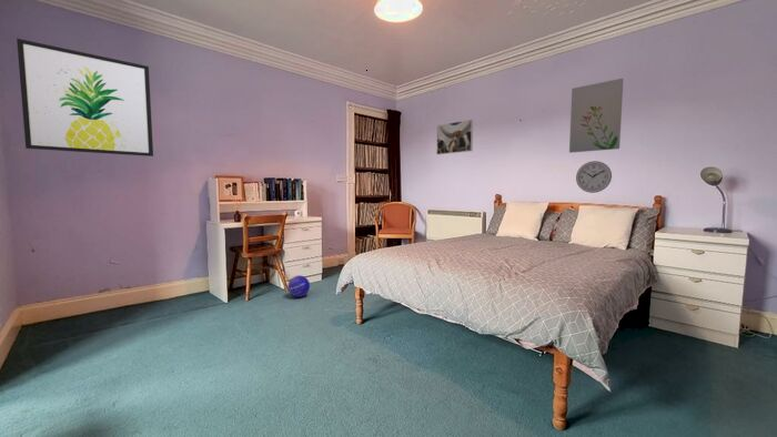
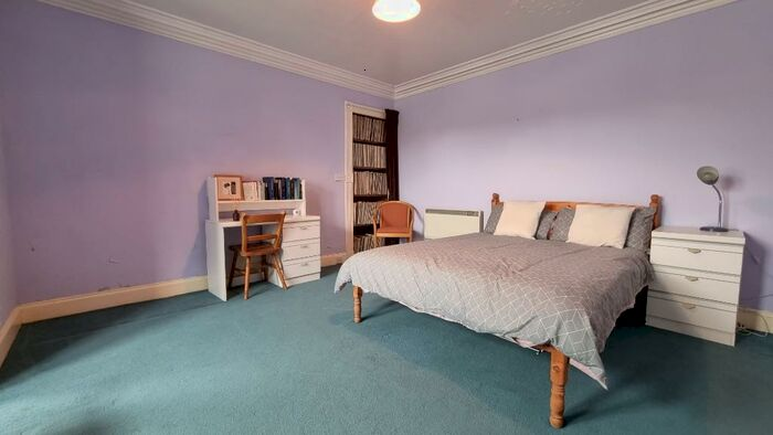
- wall clock (593, 176)
- wall art (594, 118)
- decorative ball (299, 286)
- wall art (92, 103)
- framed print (454, 138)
